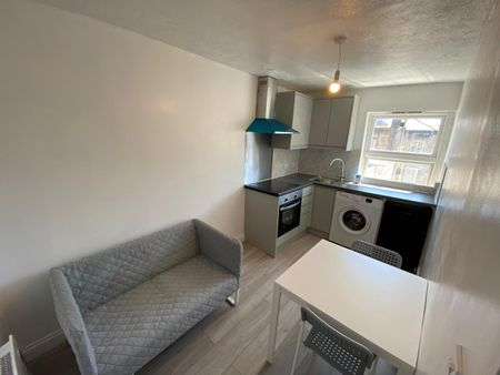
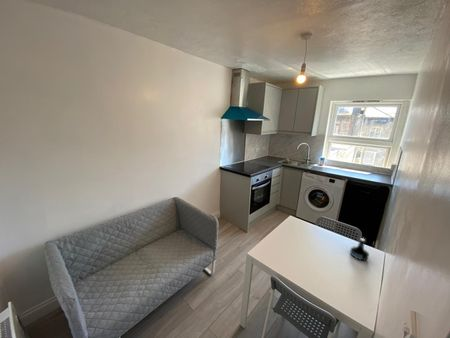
+ tequila bottle (360, 247)
